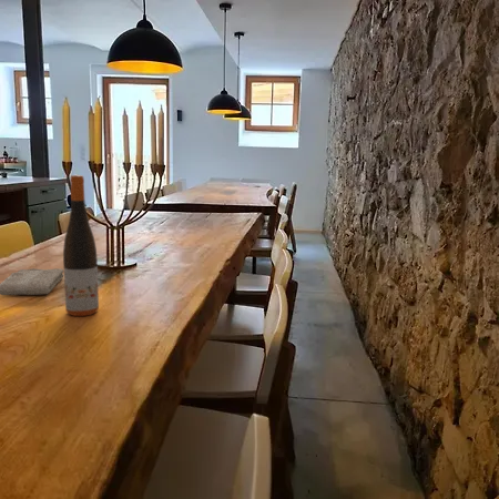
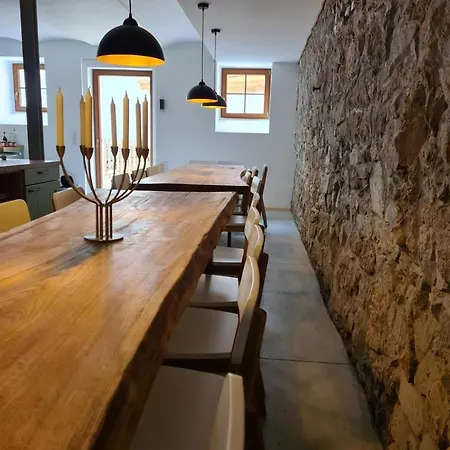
- wine bottle (80, 245)
- washcloth (33, 279)
